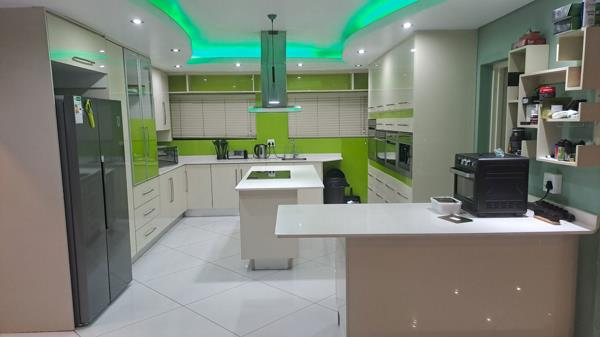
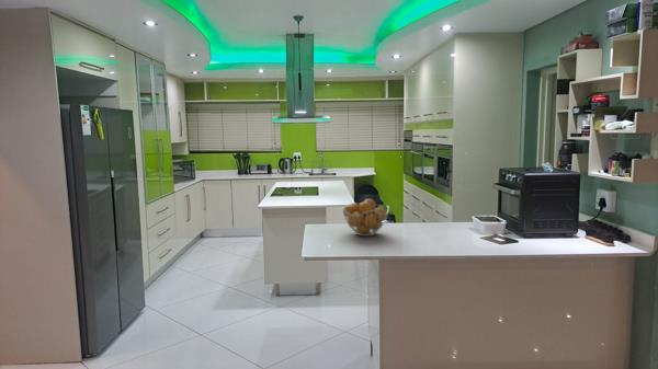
+ fruit basket (365, 217)
